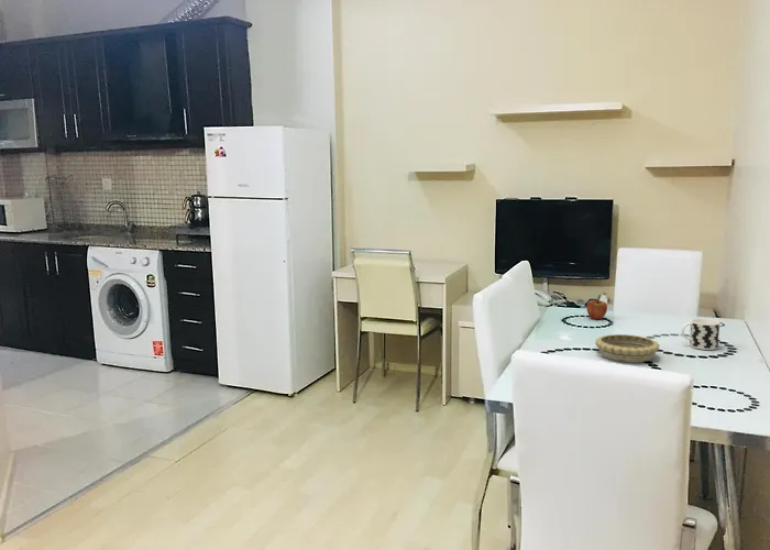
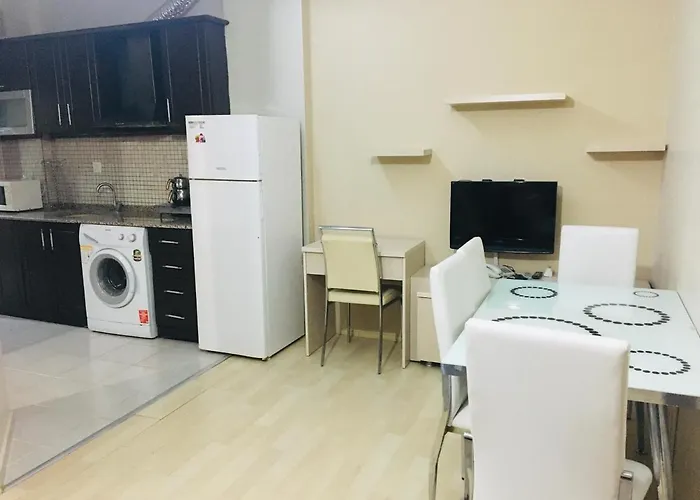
- decorative bowl (626, 348)
- apple (596, 306)
- cup (700, 333)
